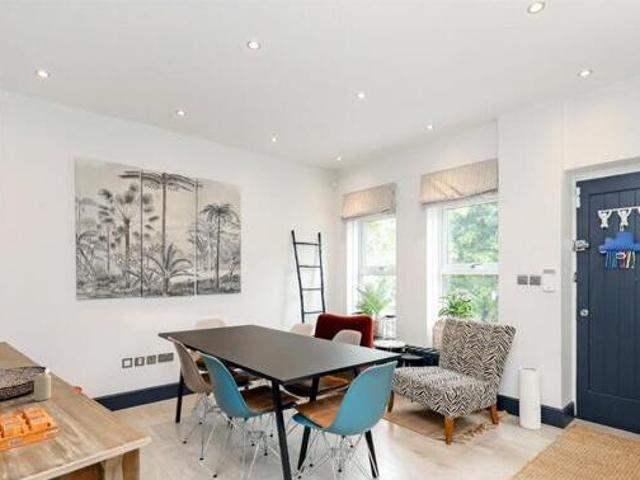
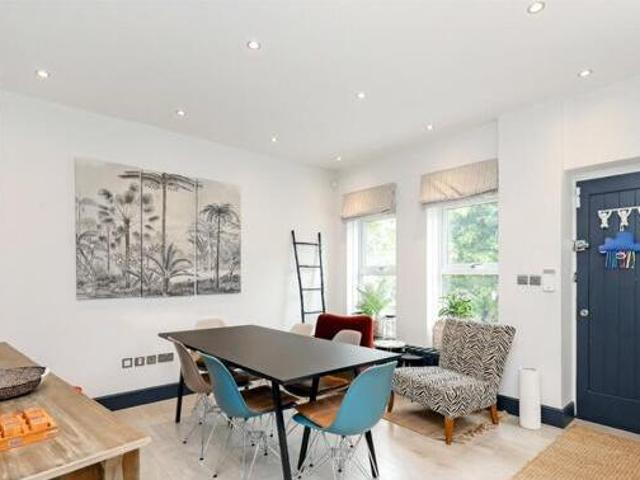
- candle (42, 385)
